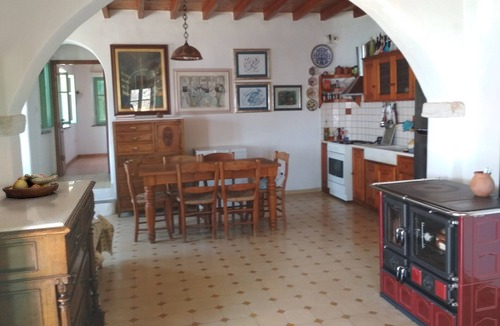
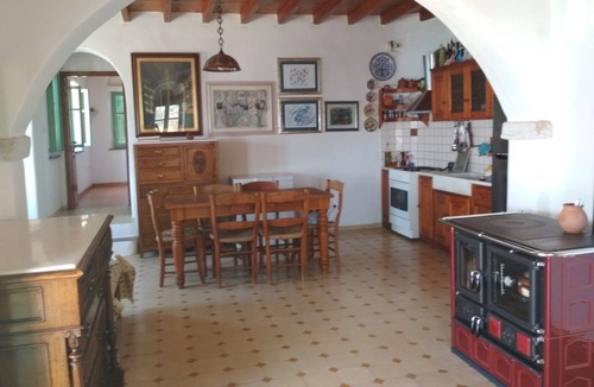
- fruit bowl (31, 183)
